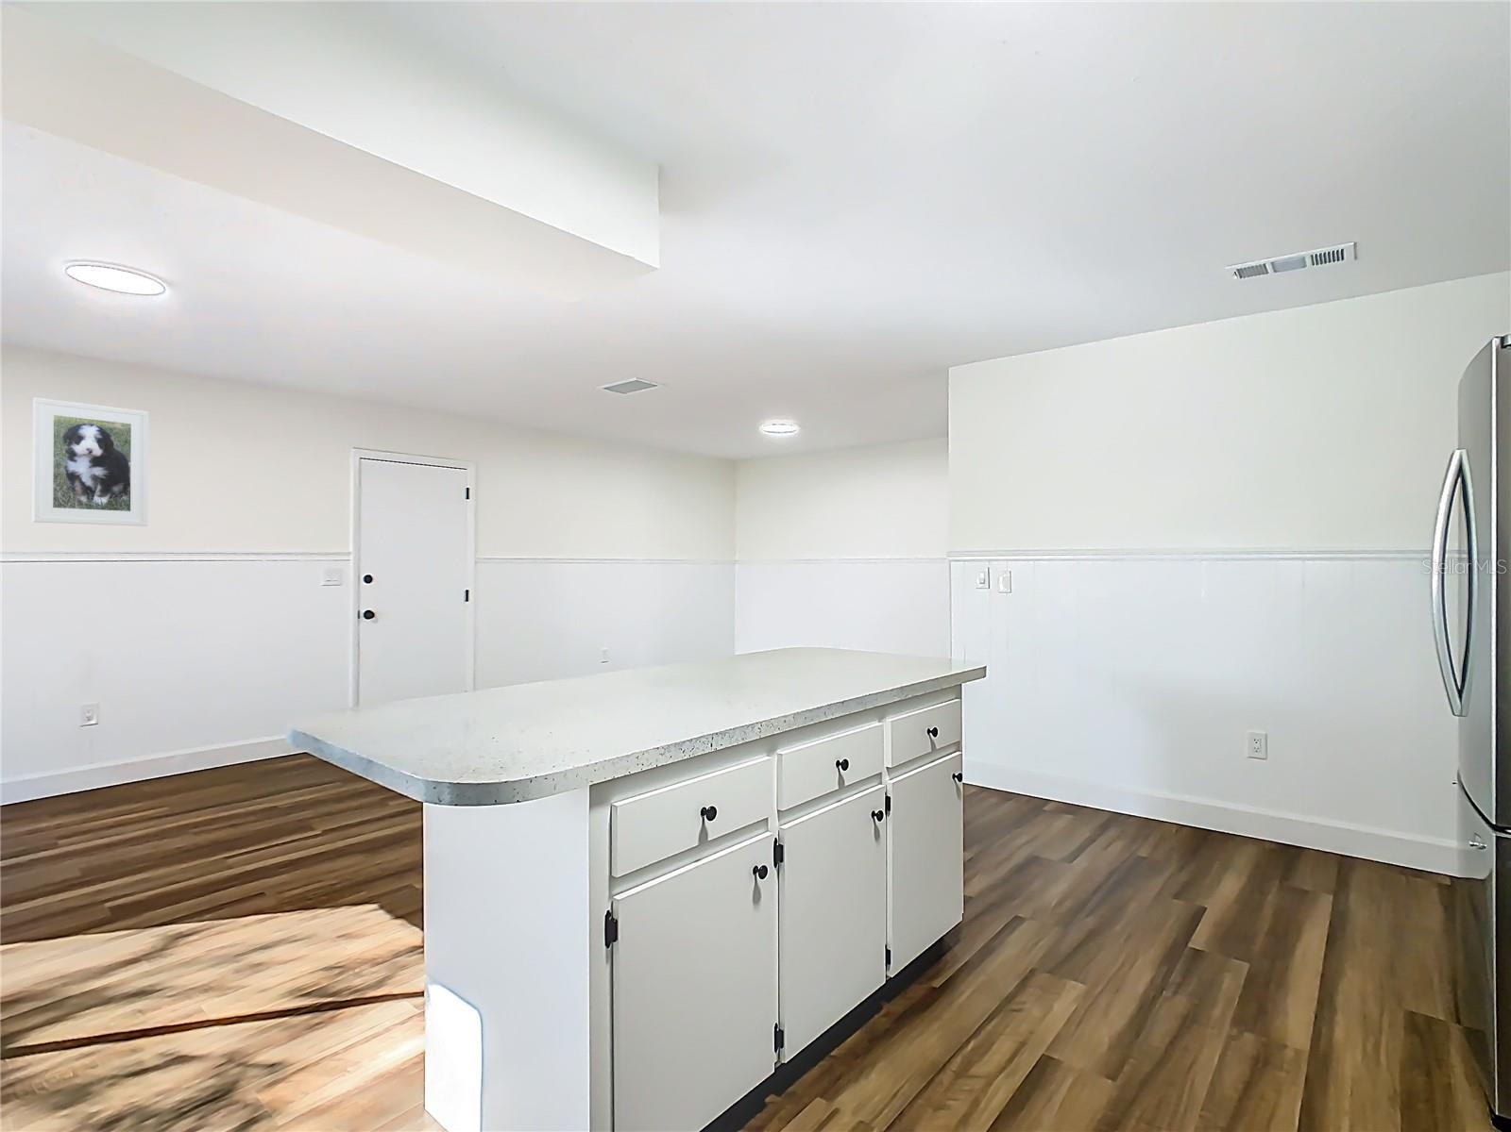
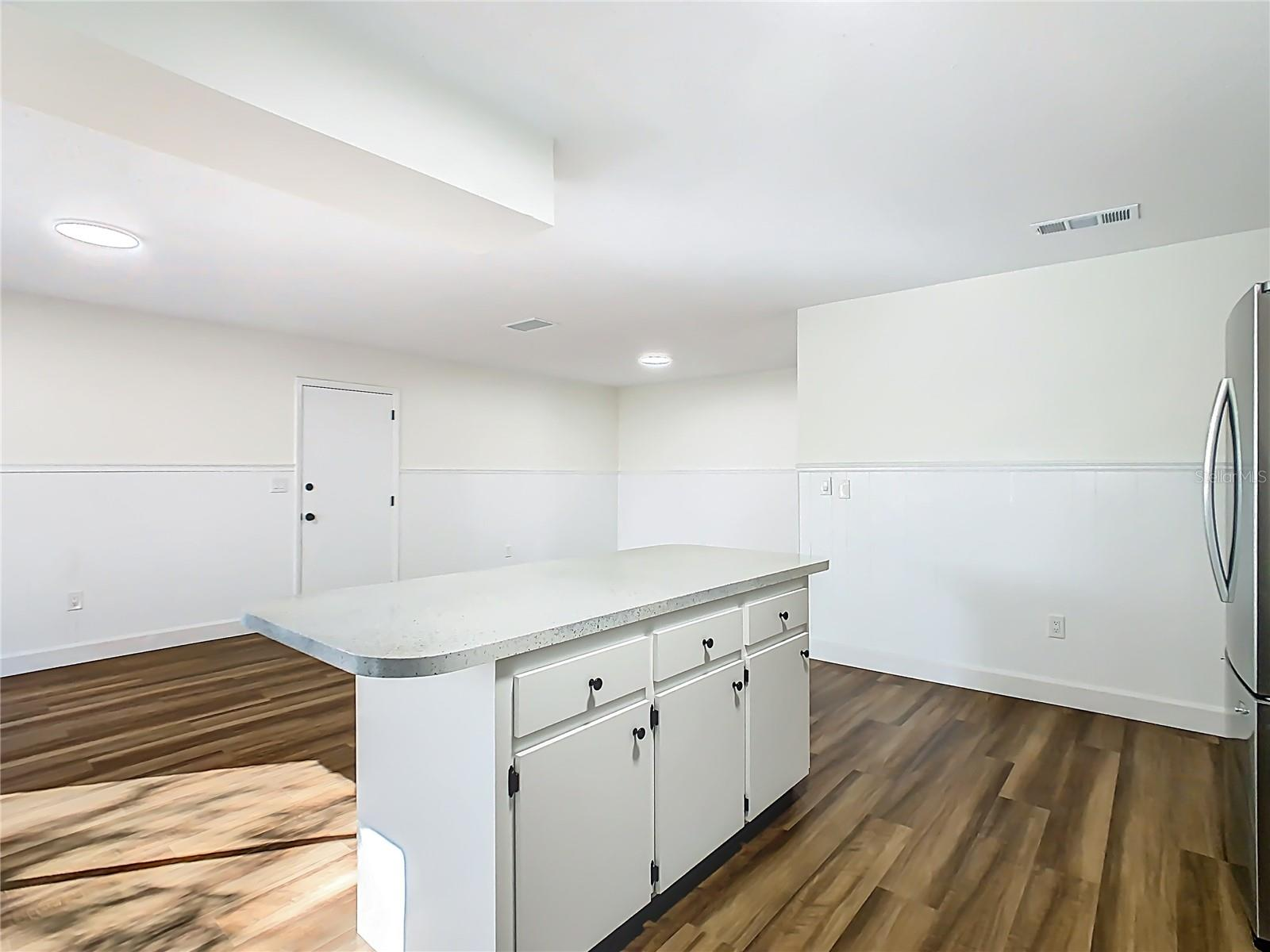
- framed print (93, 464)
